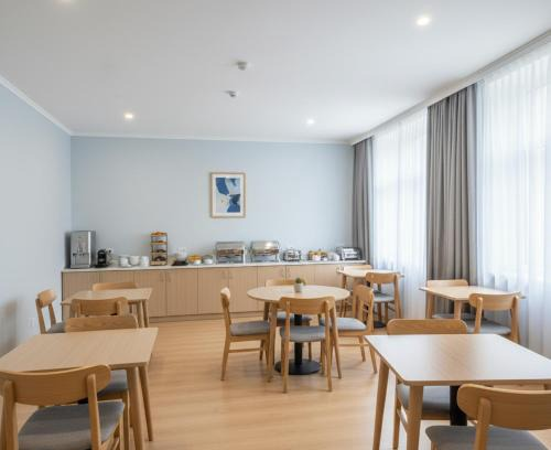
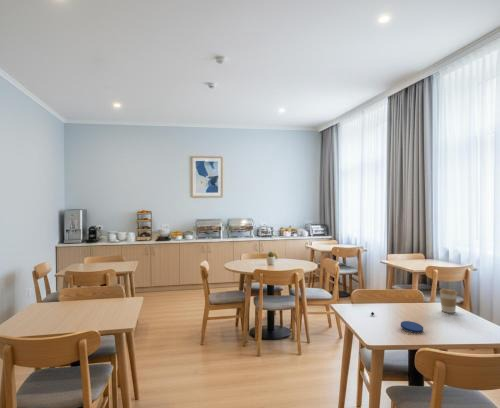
+ plate (401, 322)
+ coffee cup (448, 300)
